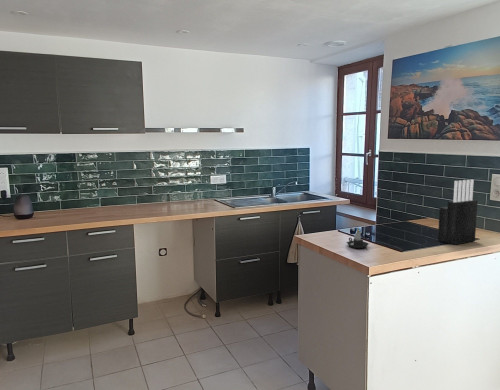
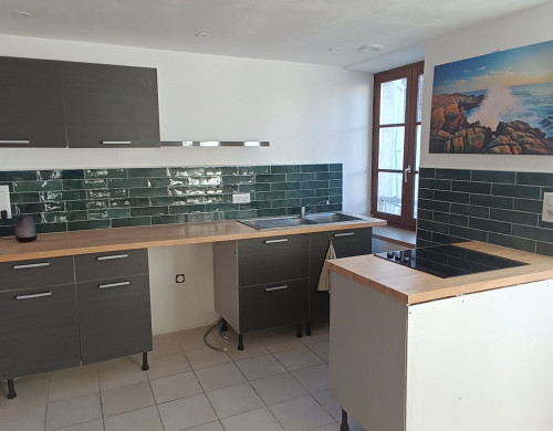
- candle (356, 236)
- knife block (456, 210)
